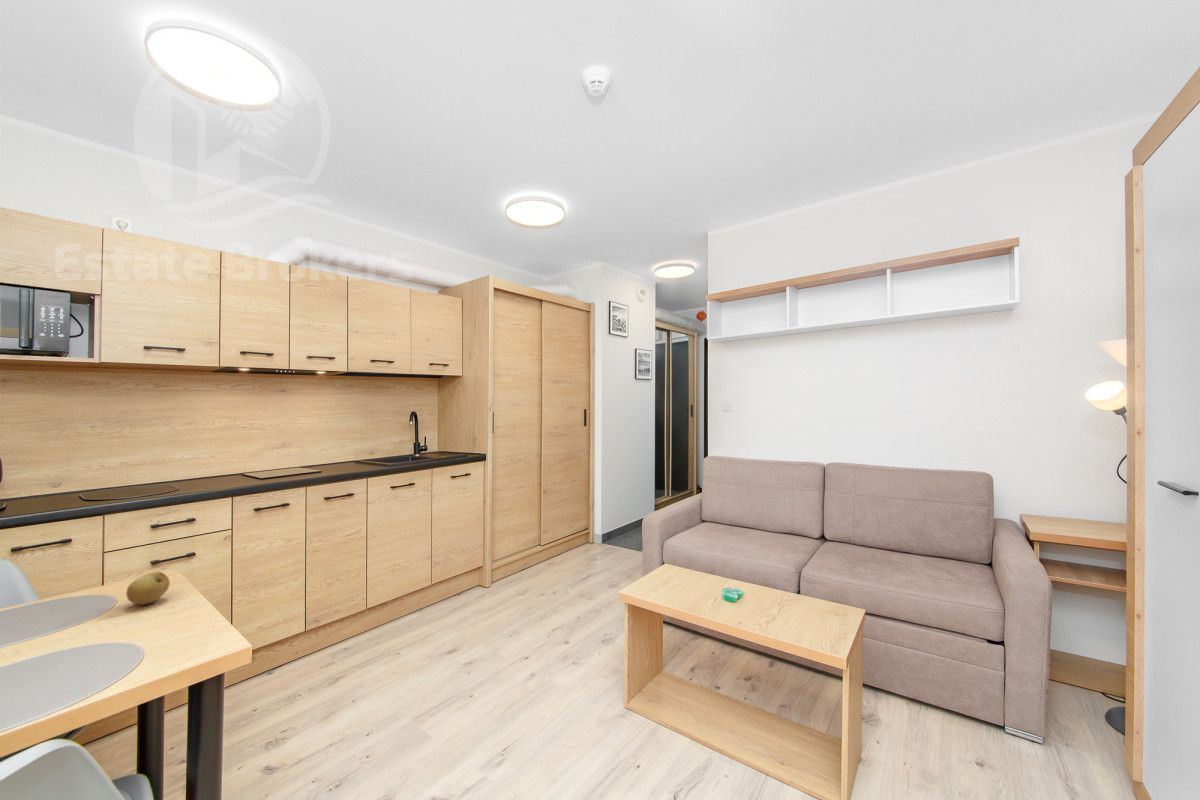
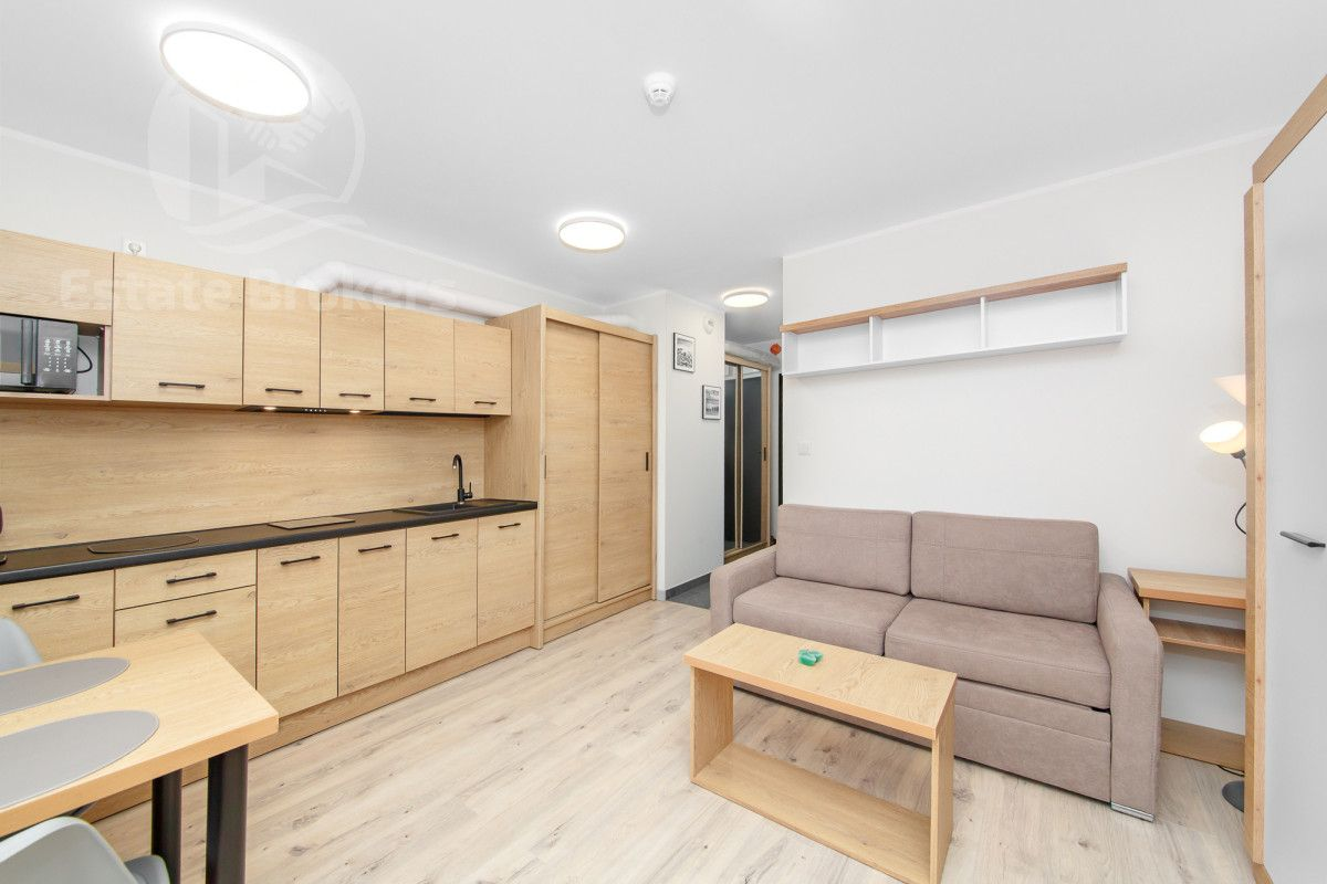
- fruit (148, 588)
